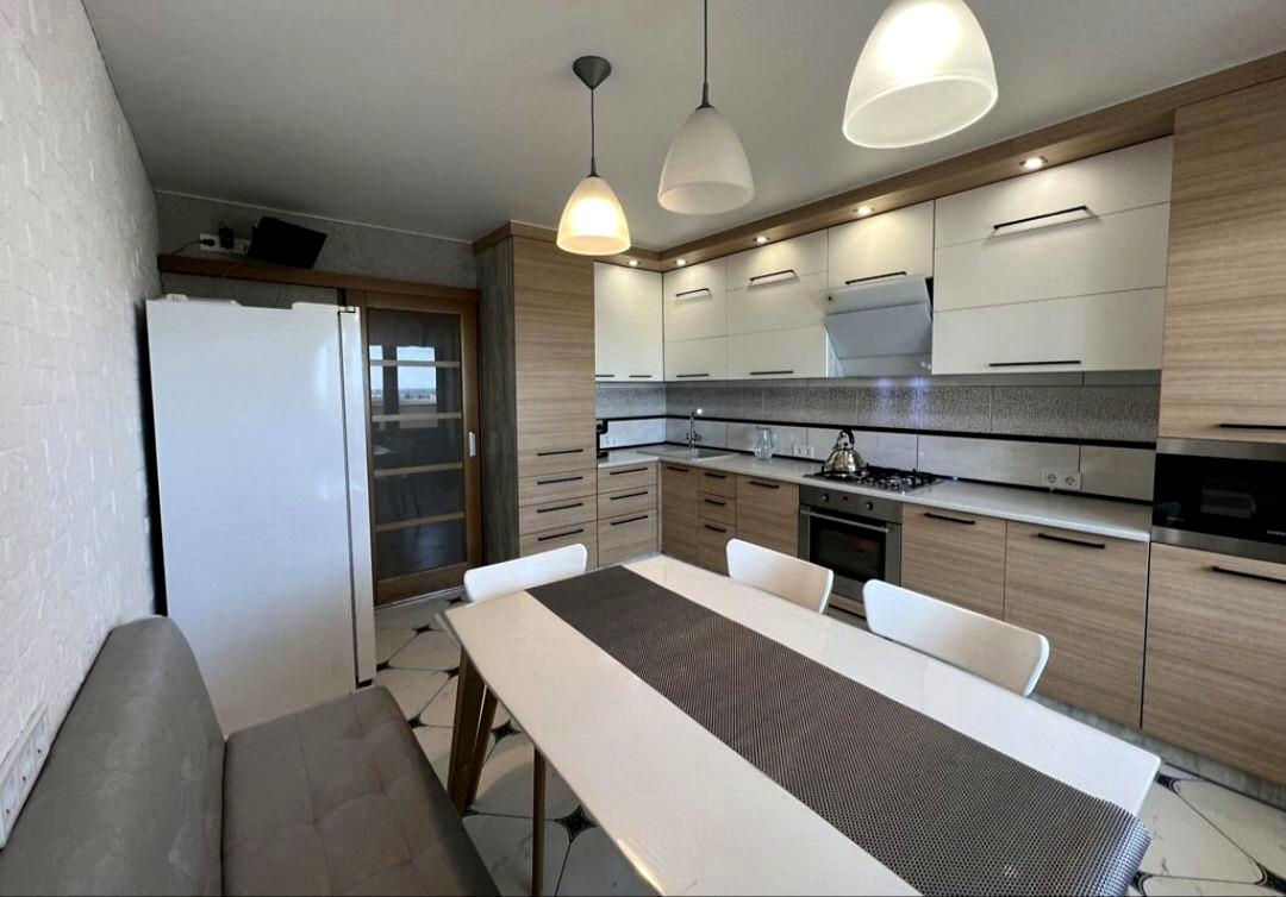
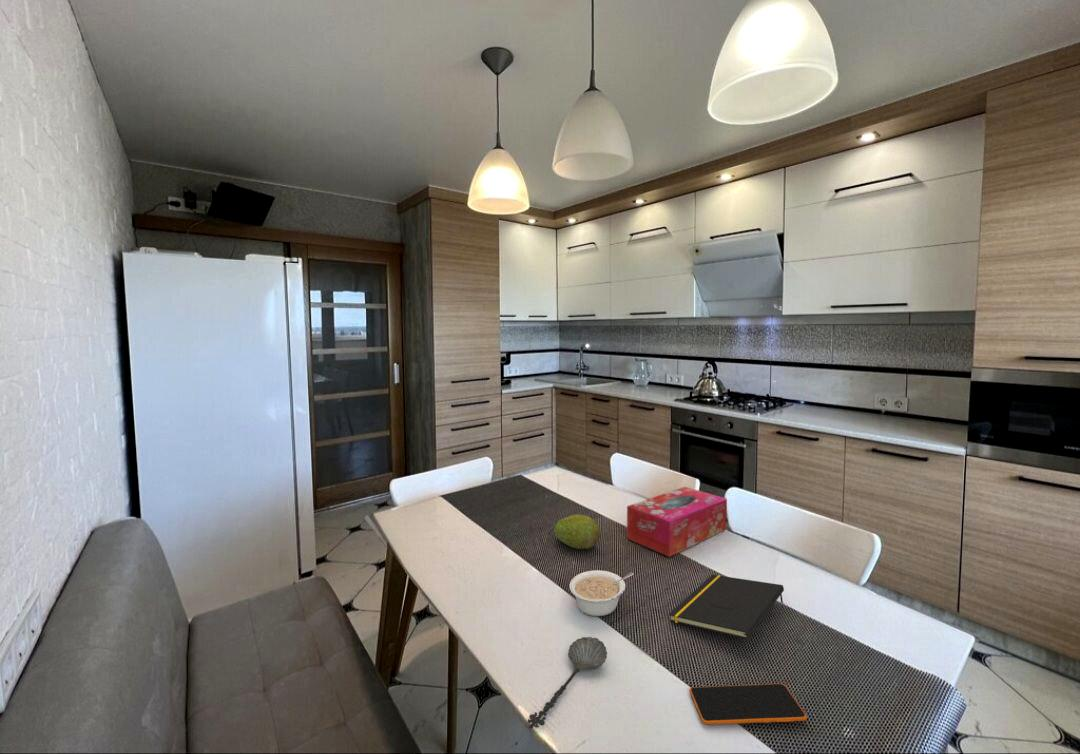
+ legume (598, 591)
+ notepad (727, 602)
+ fruit (575, 530)
+ tissue box (677, 518)
+ smartphone (745, 703)
+ spoon (567, 680)
